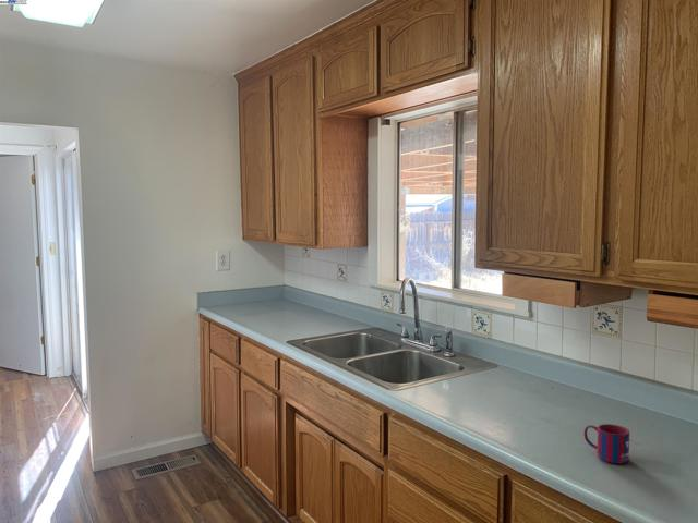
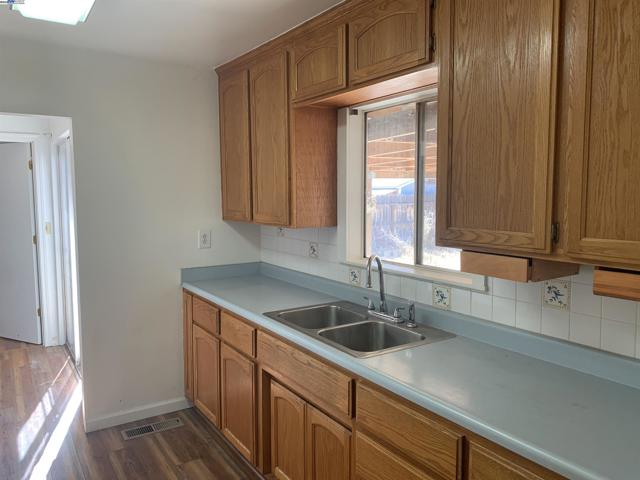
- mug (605, 440)
